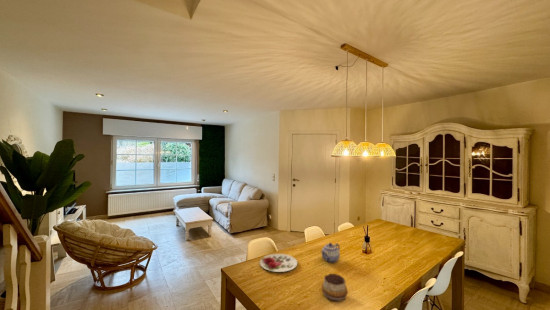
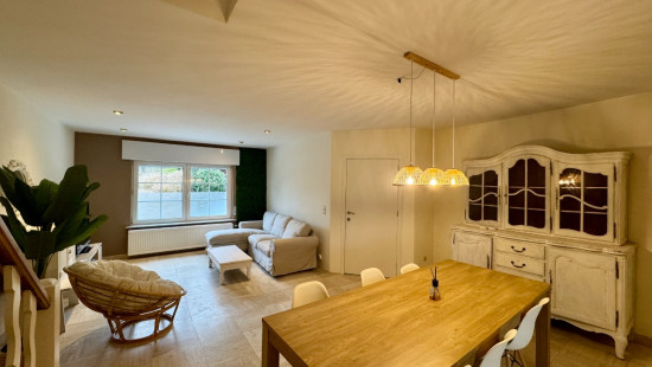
- plate (278, 261)
- decorative bowl (334, 287)
- teapot (330, 251)
